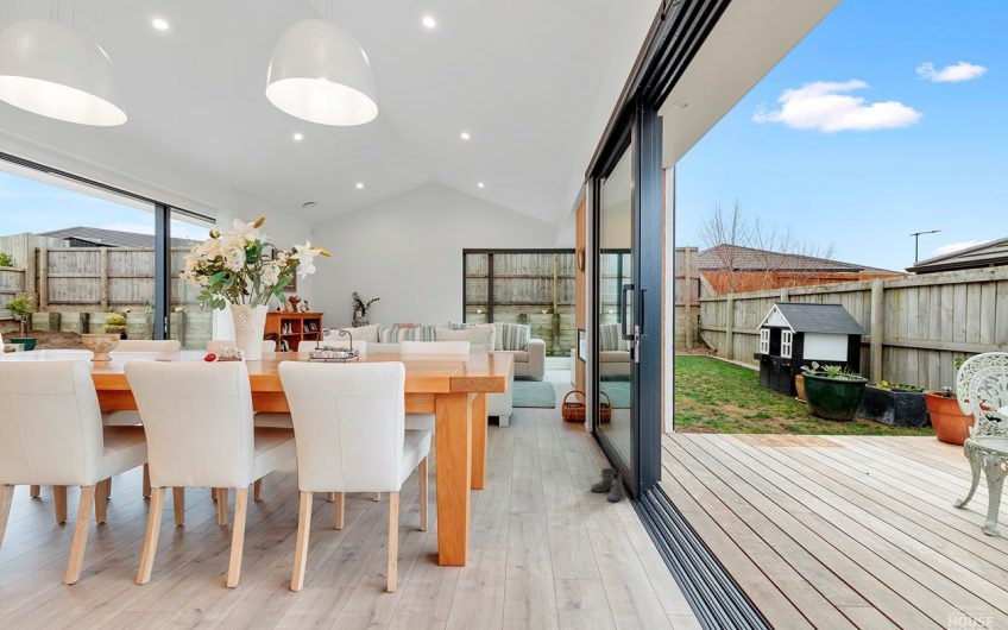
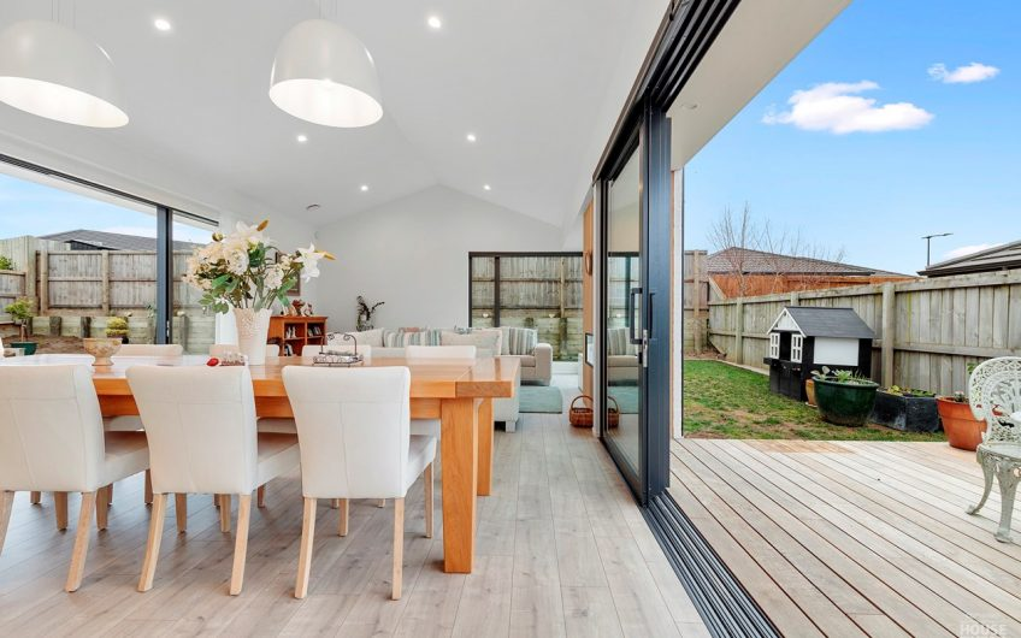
- boots (607, 483)
